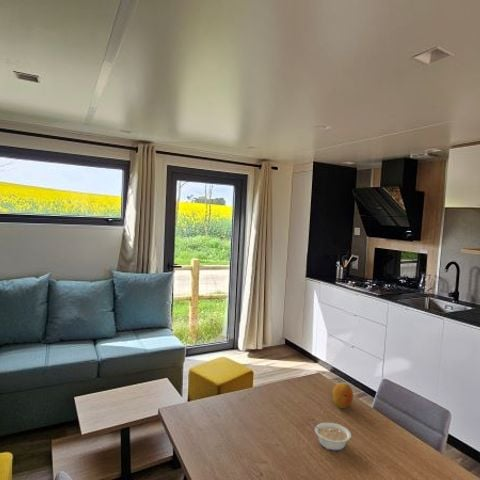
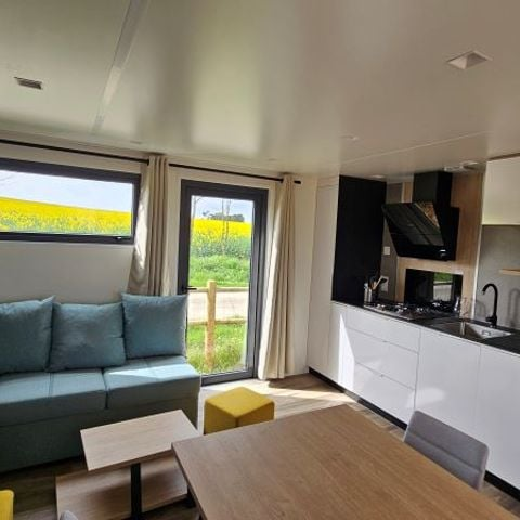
- fruit (342, 393)
- legume (331, 436)
